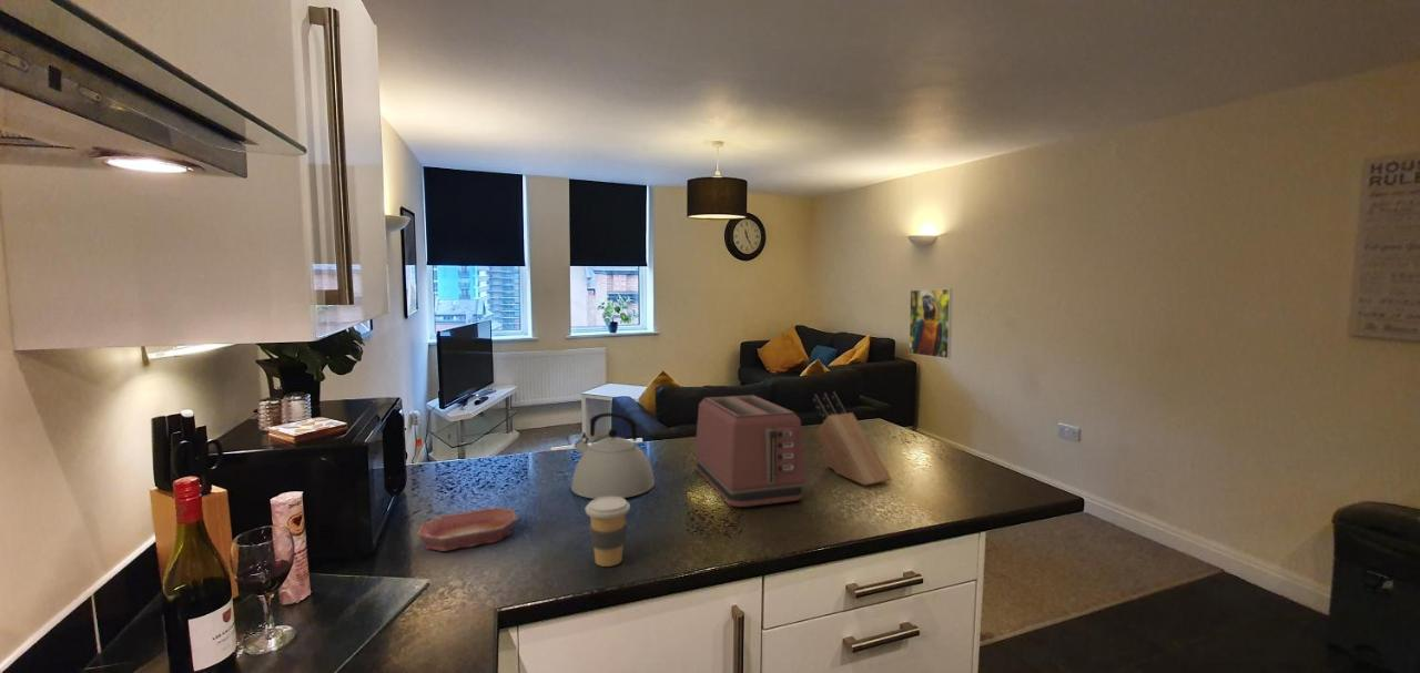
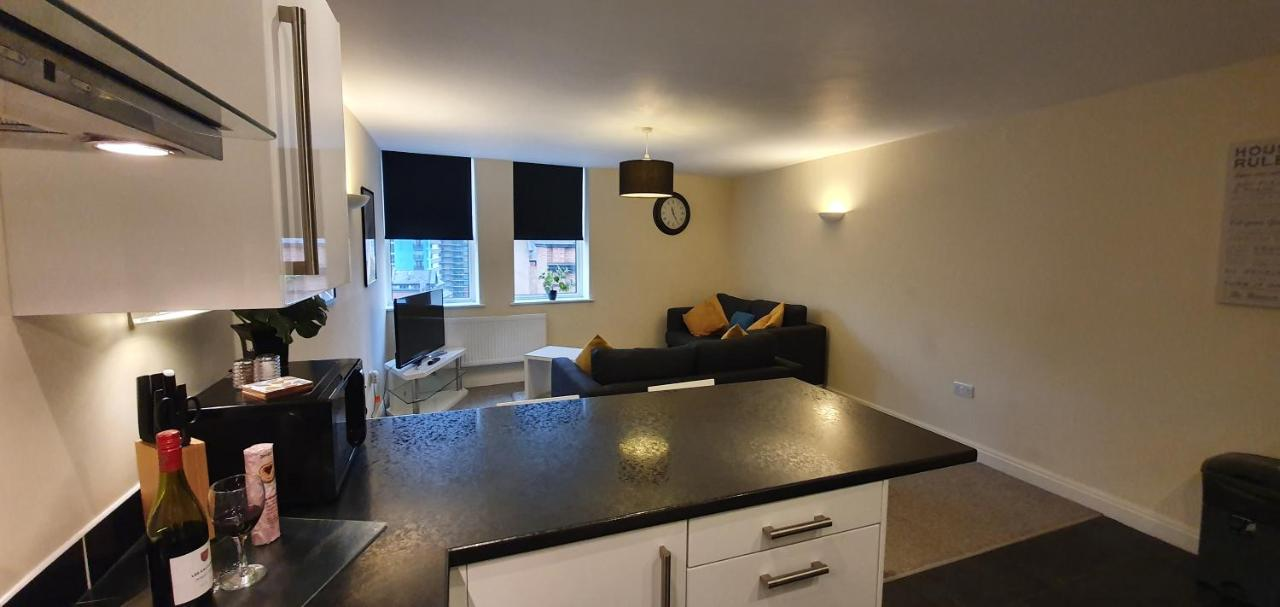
- bowl (469, 529)
- toaster (747, 445)
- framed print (930, 323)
- coffee cup (608, 531)
- kettle (611, 449)
- knife block (846, 434)
